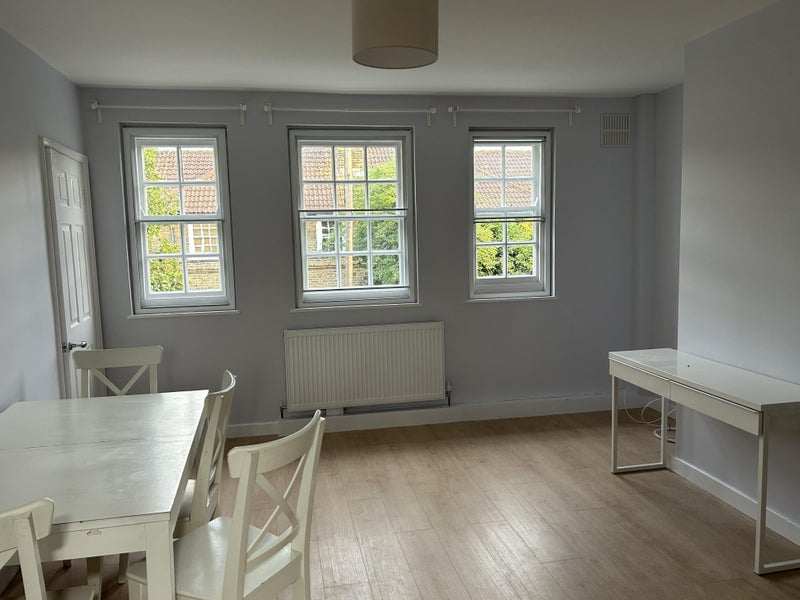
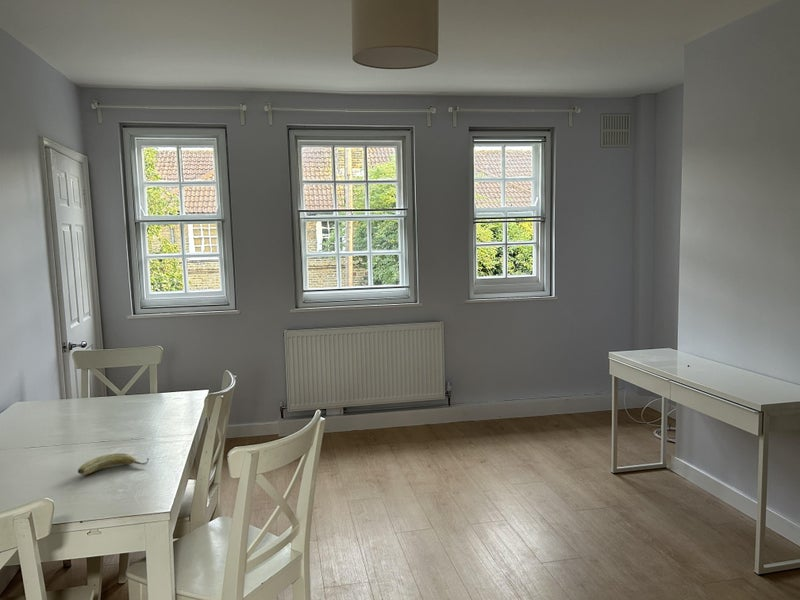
+ fruit (112, 462)
